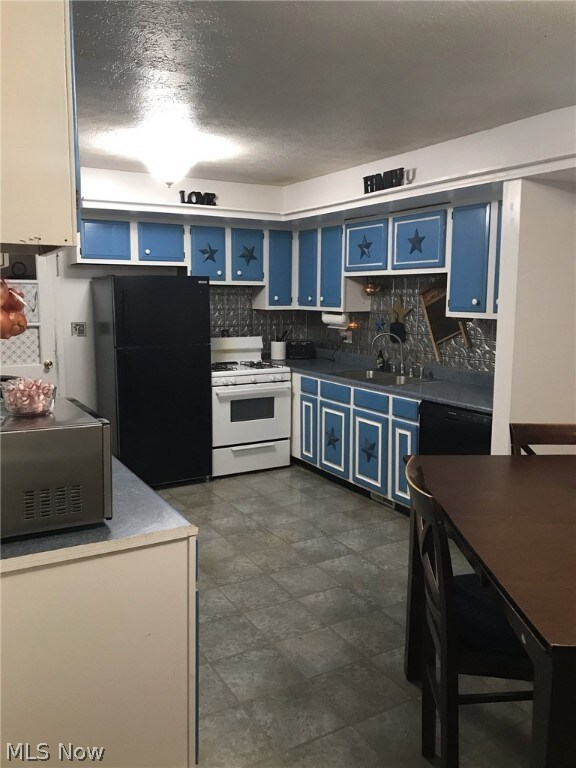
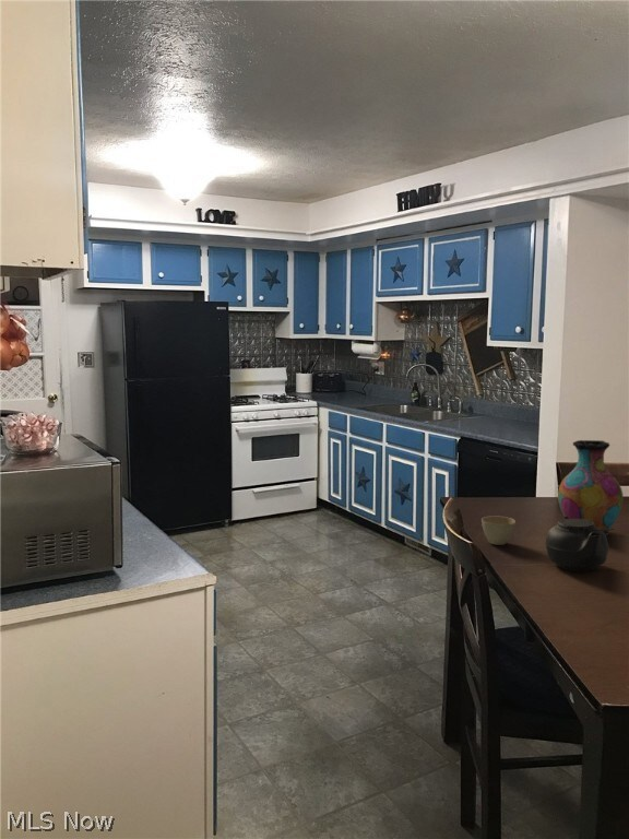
+ vase (590, 487)
+ flower pot (497, 531)
+ teapot (579, 545)
